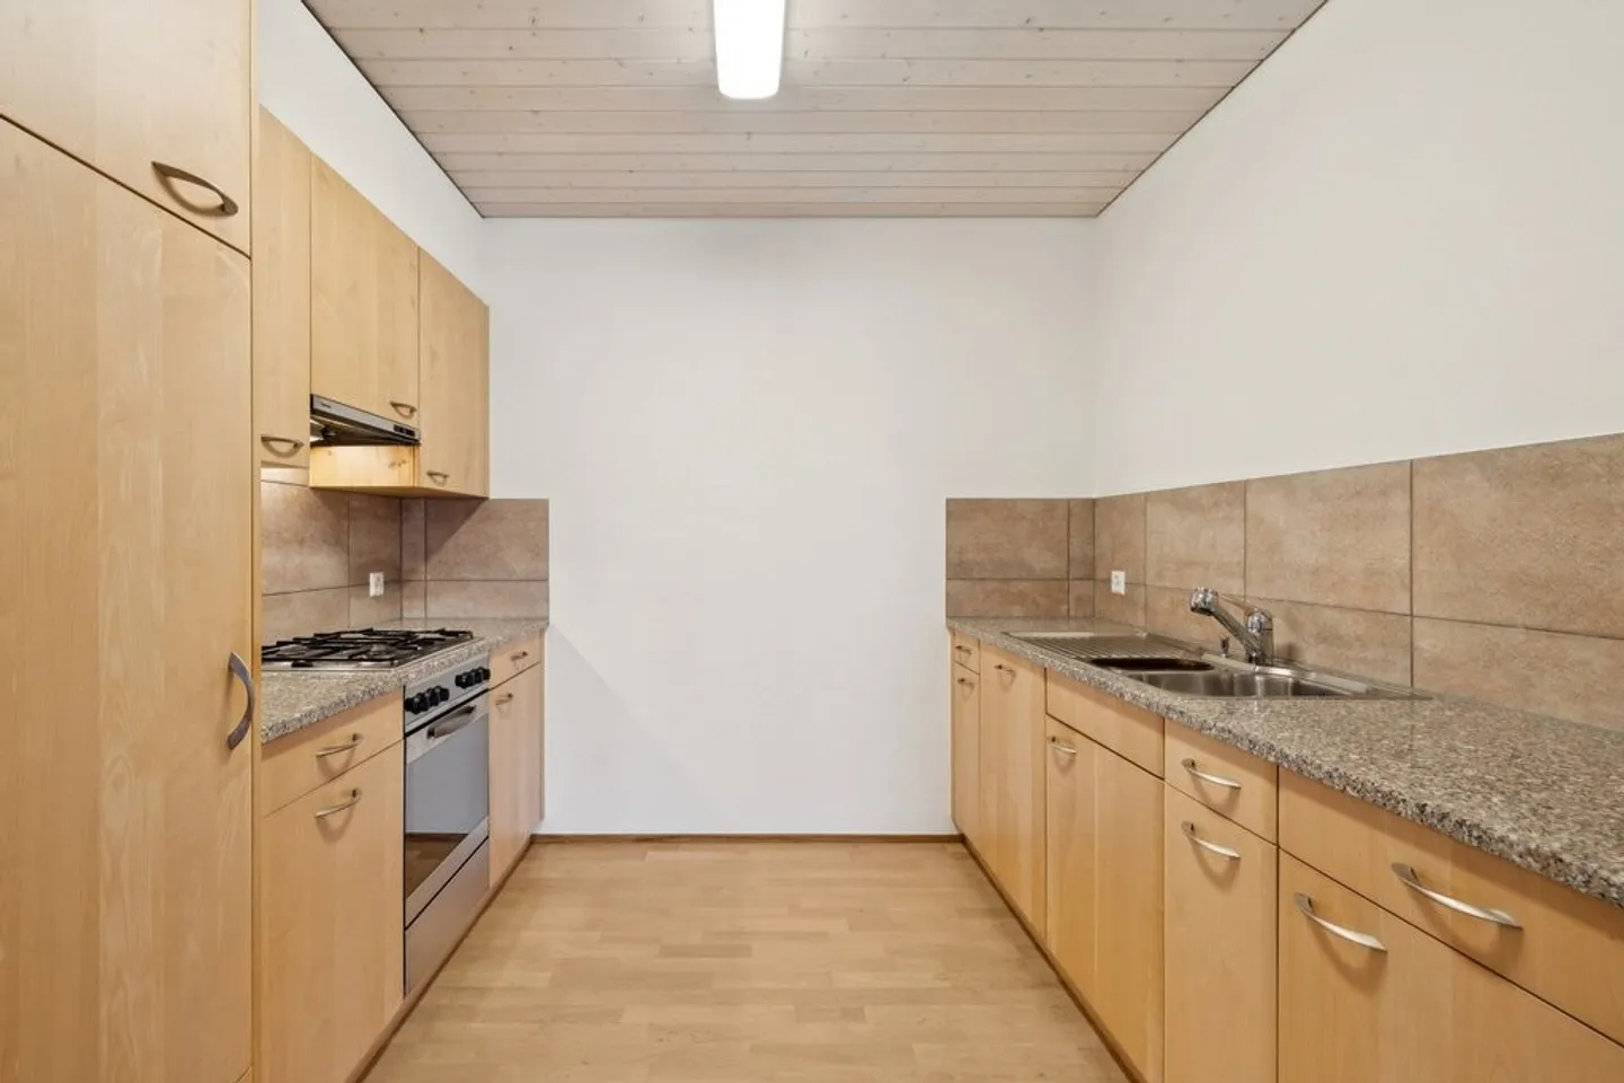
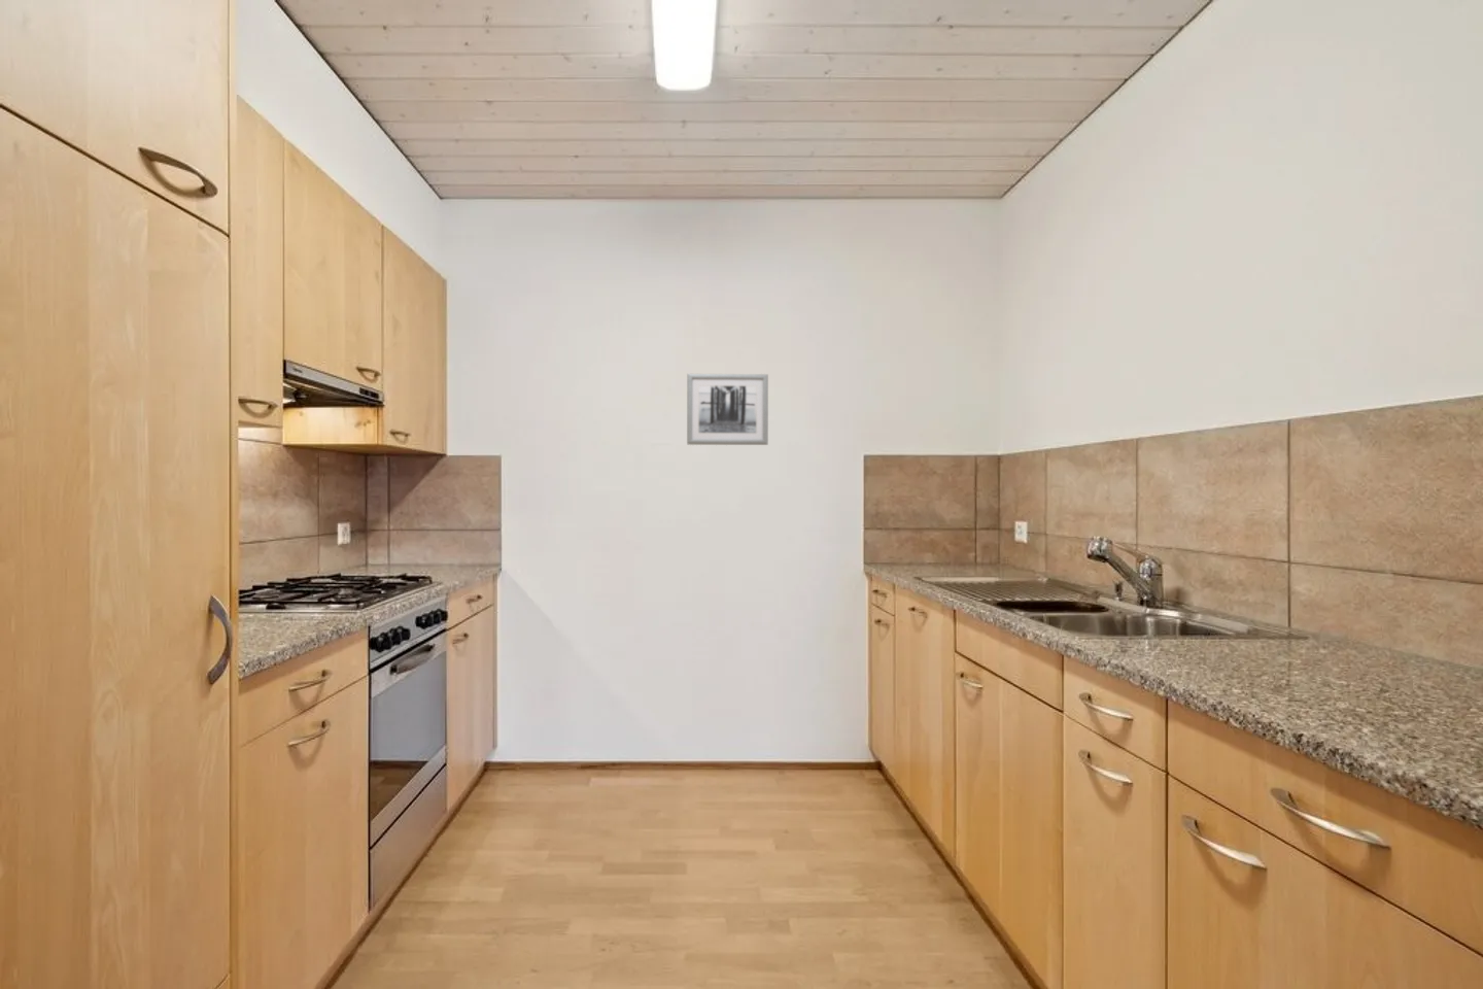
+ wall art (727, 410)
